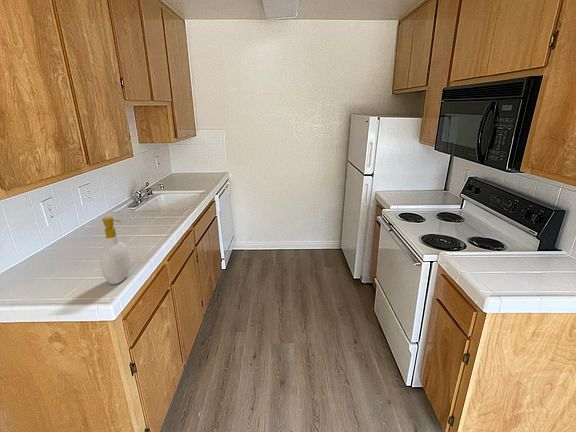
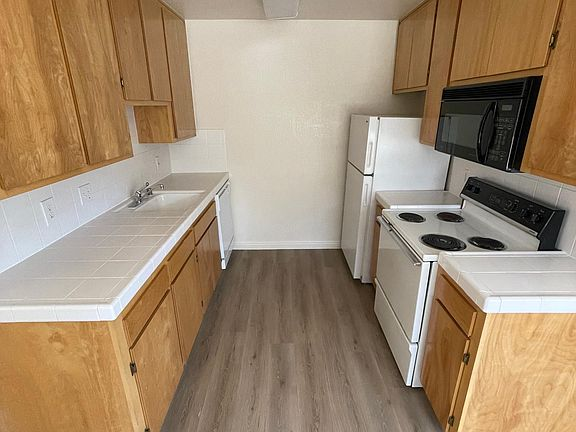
- soap bottle (114, 249)
